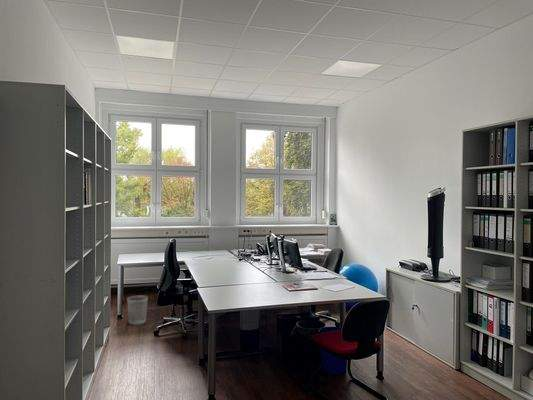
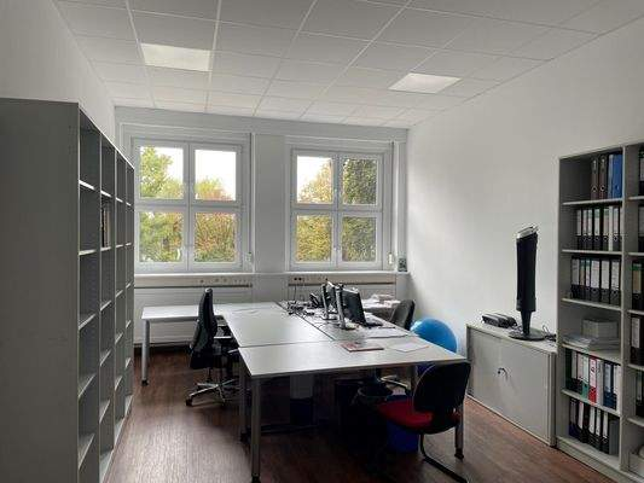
- wastebasket (137, 310)
